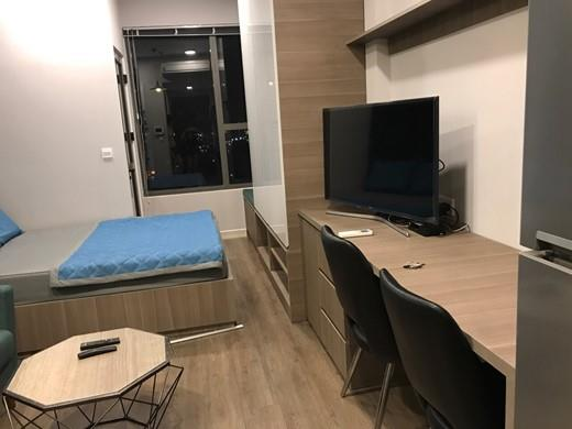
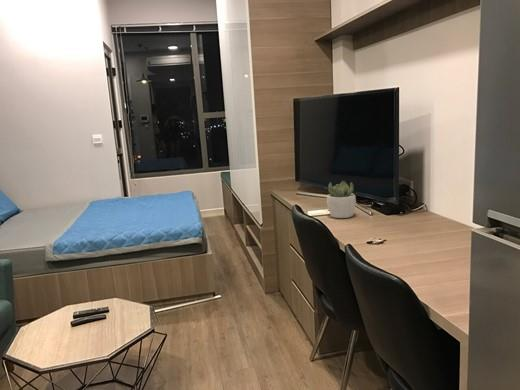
+ succulent plant (341, 199)
